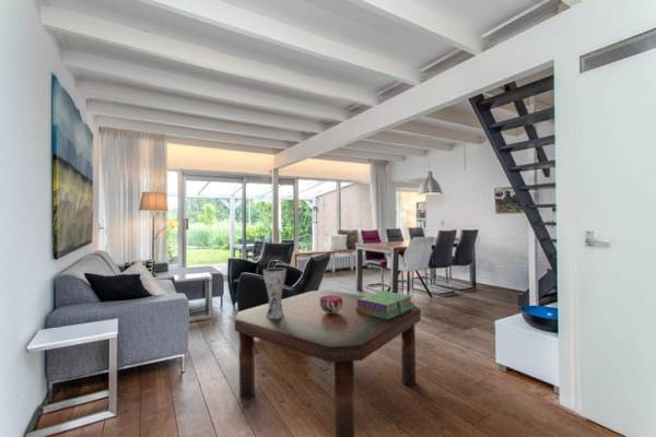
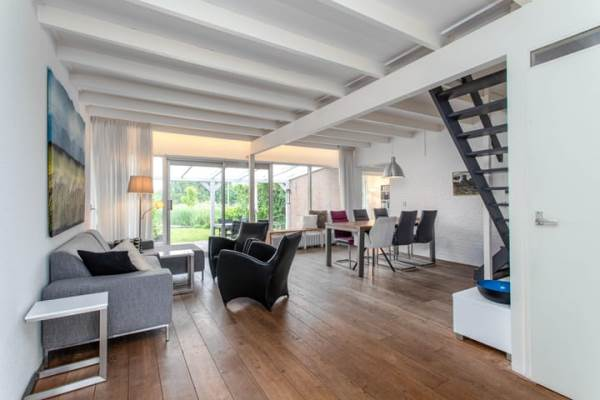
- decorative bowl (331, 305)
- coffee table (329, 349)
- vase (274, 292)
- stack of books (385, 303)
